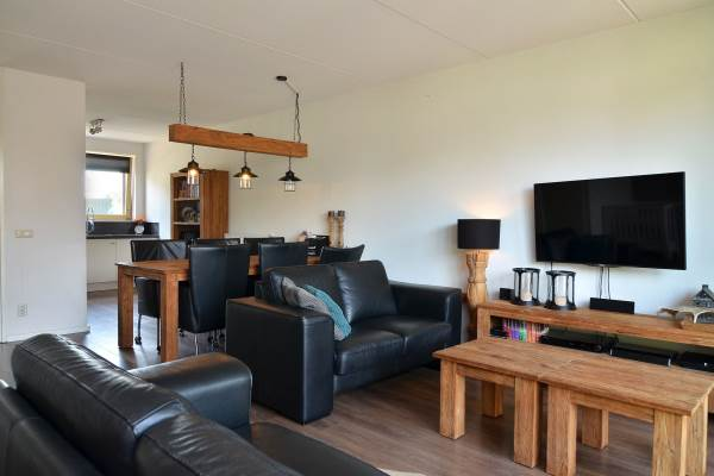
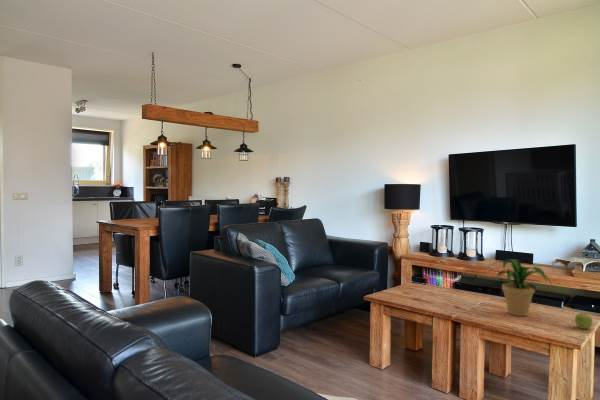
+ fruit (583, 320)
+ potted plant (517, 287)
